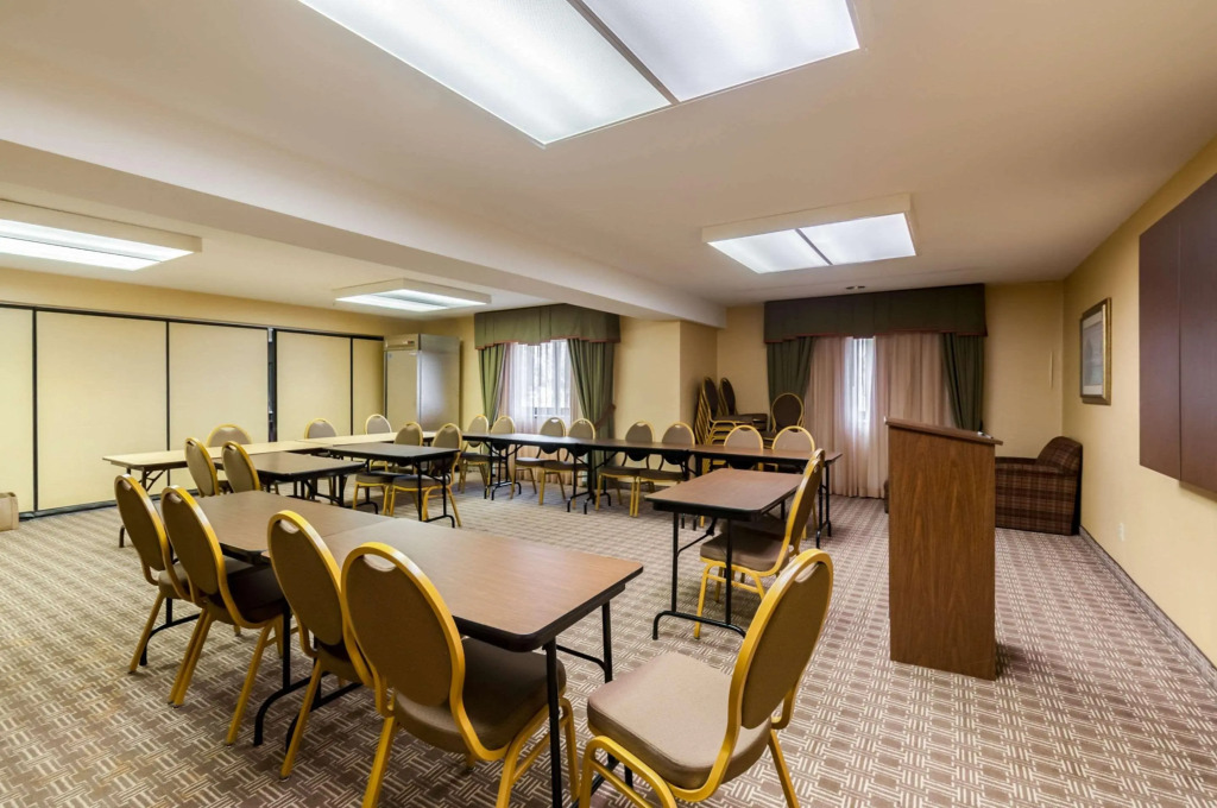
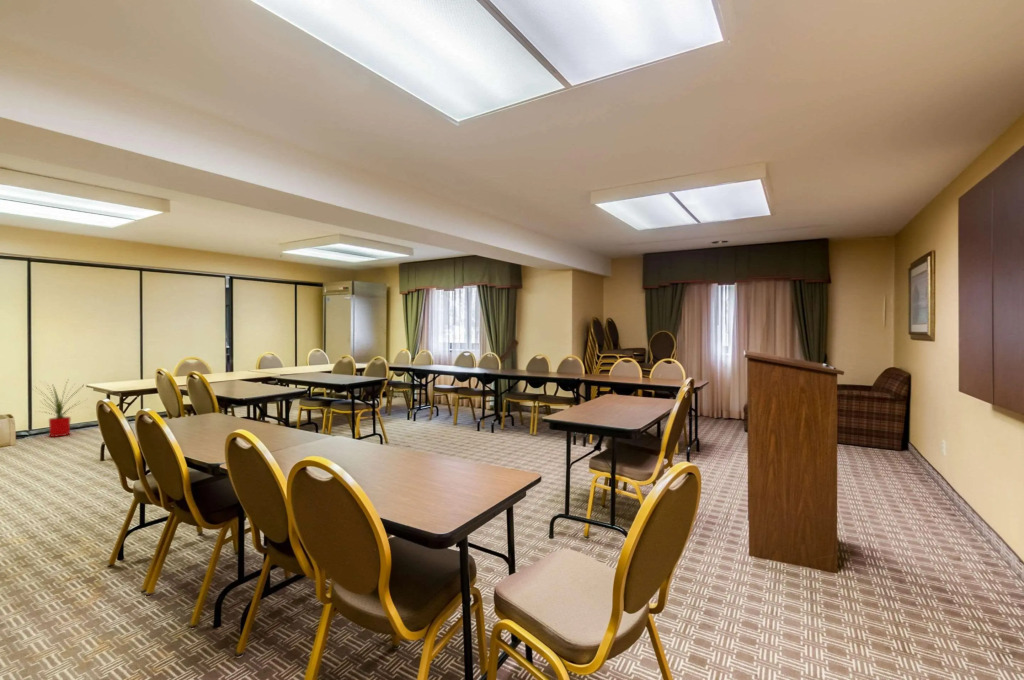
+ house plant (59, 407)
